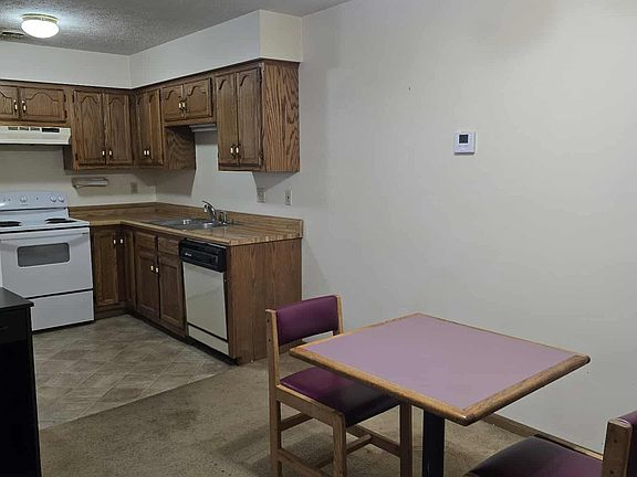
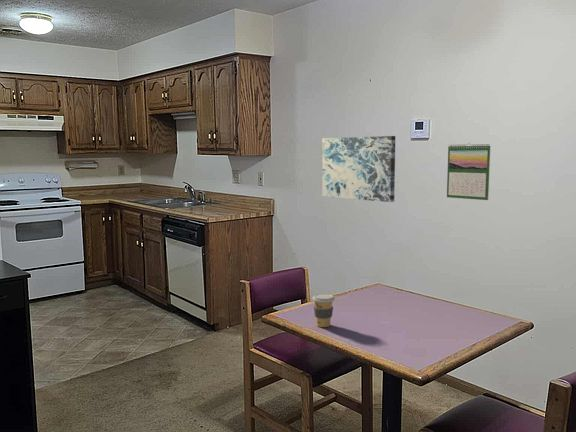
+ wall art (356, 168)
+ calendar (467, 171)
+ coffee cup (323, 310)
